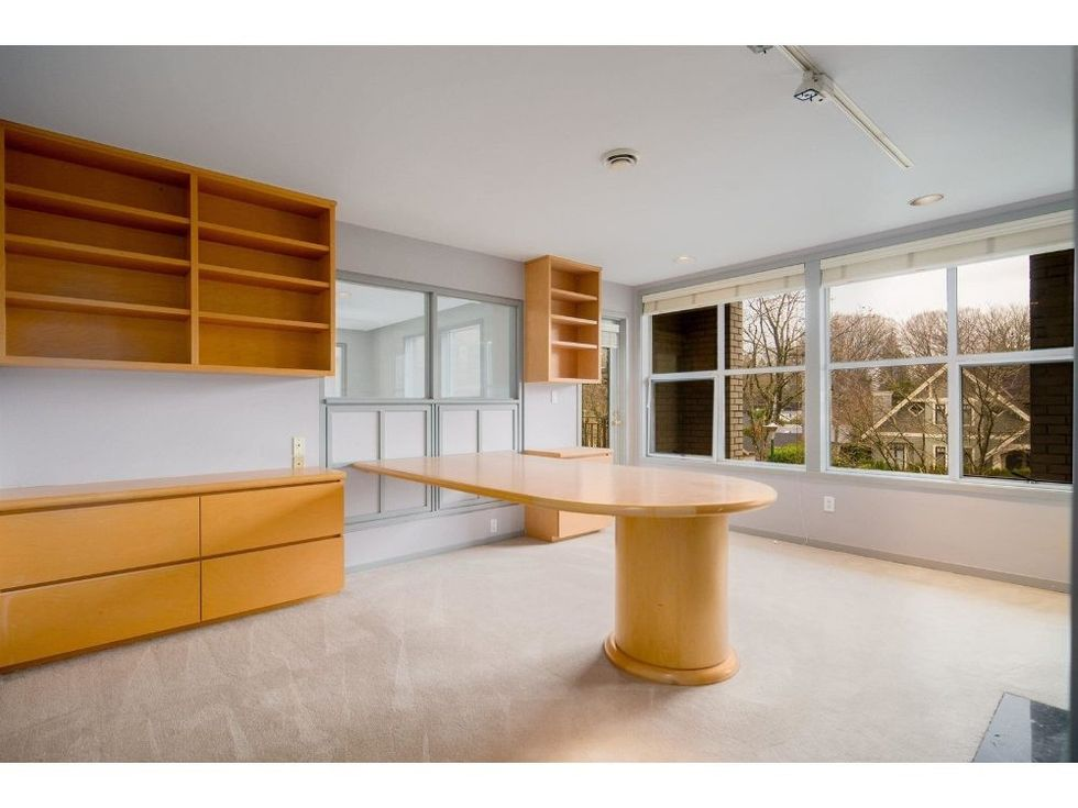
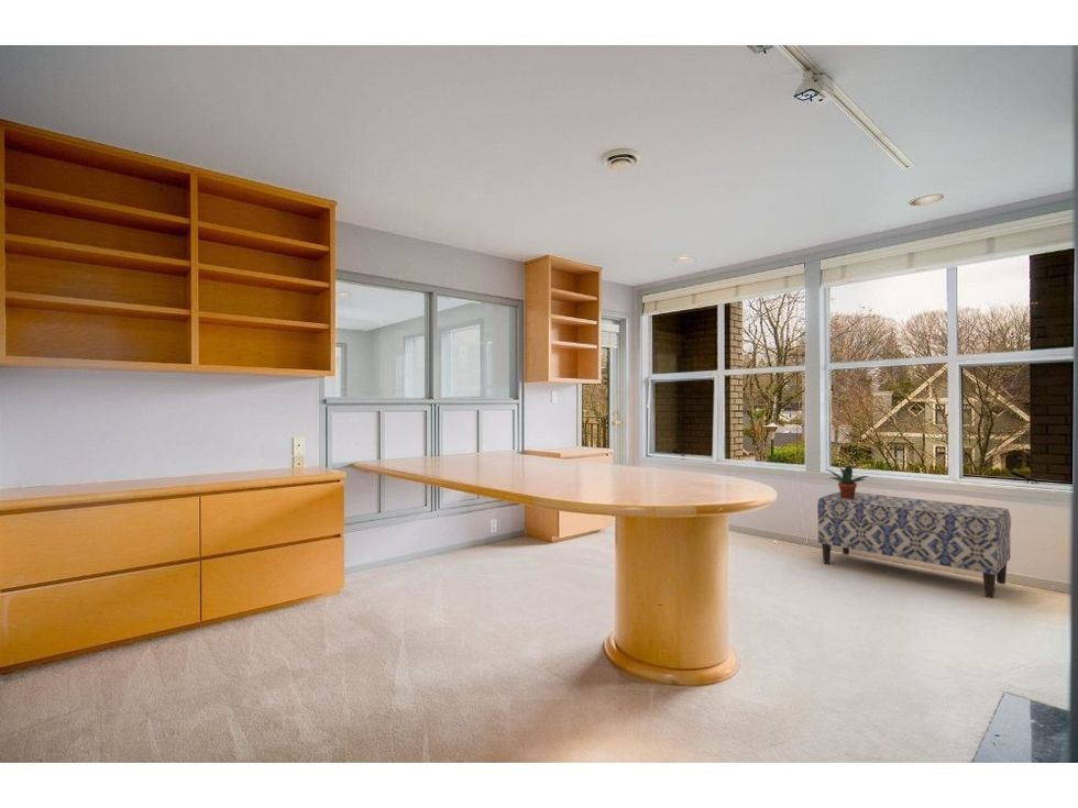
+ potted plant (847, 480)
+ bench (908, 538)
